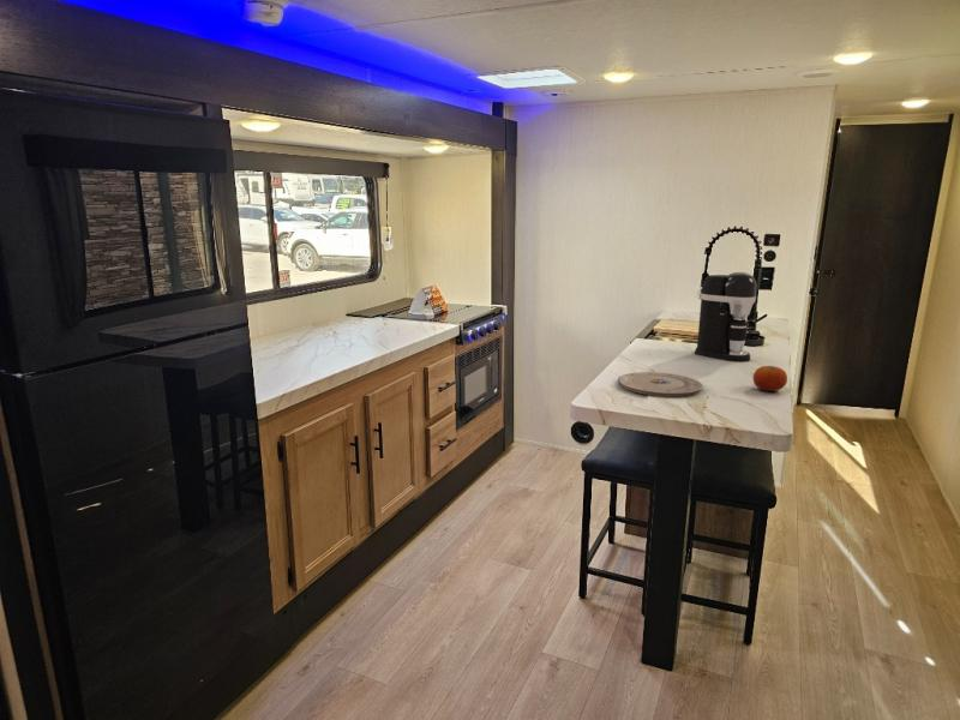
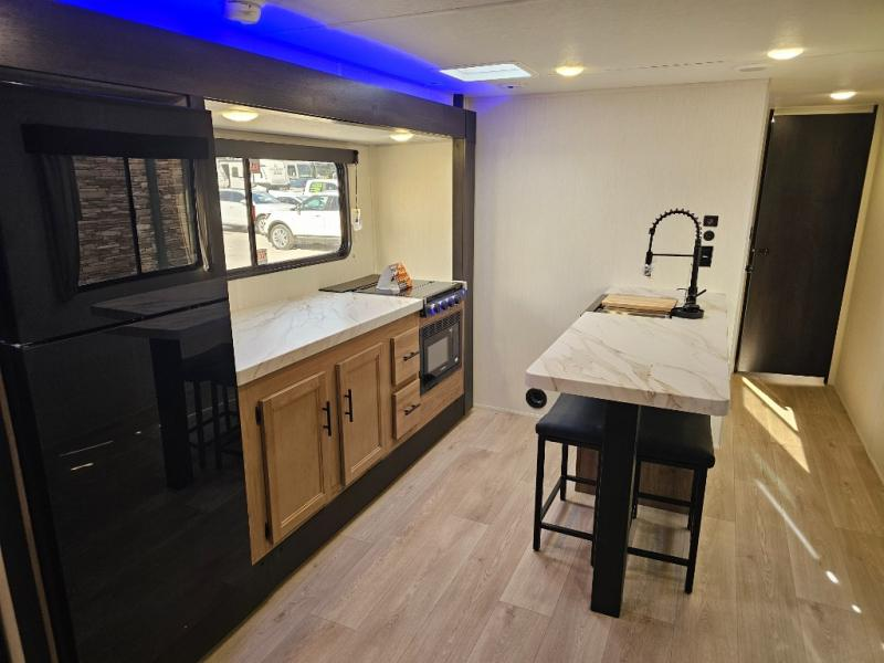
- fruit (769, 378)
- coffee maker (725, 314)
- plate (659, 384)
